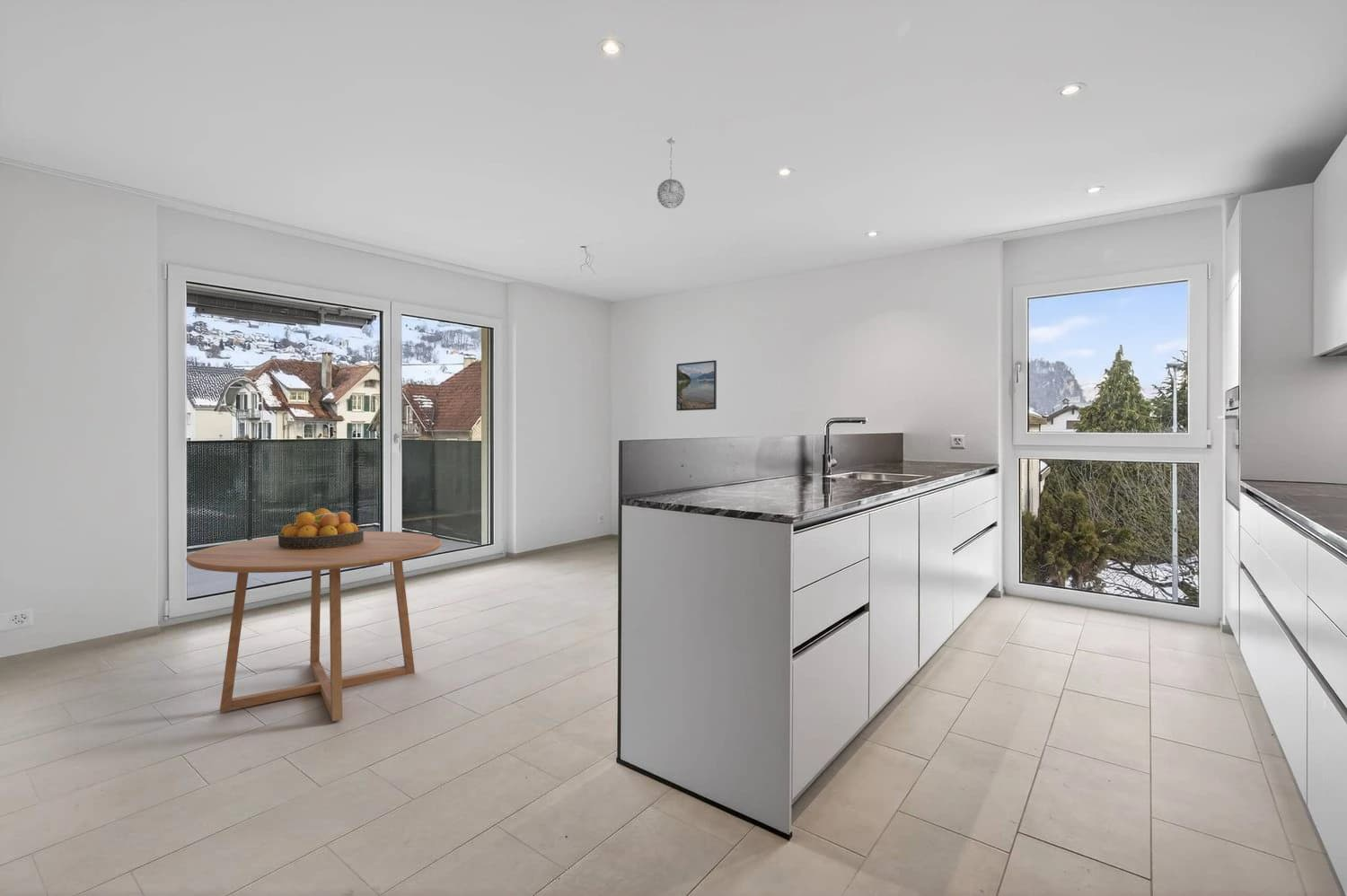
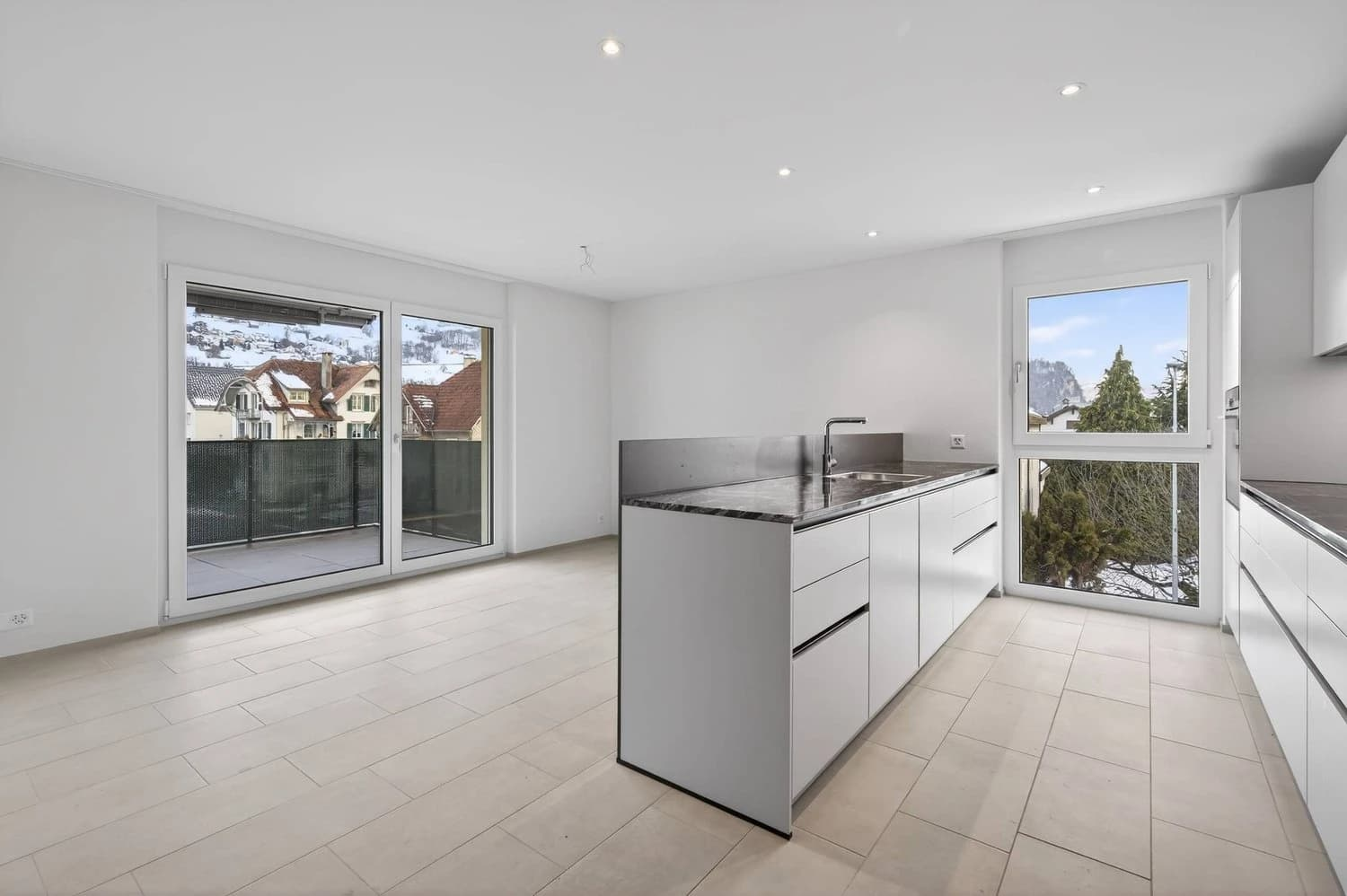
- fruit bowl (321, 526)
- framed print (696, 386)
- pendant light (671, 172)
- dining table (330, 618)
